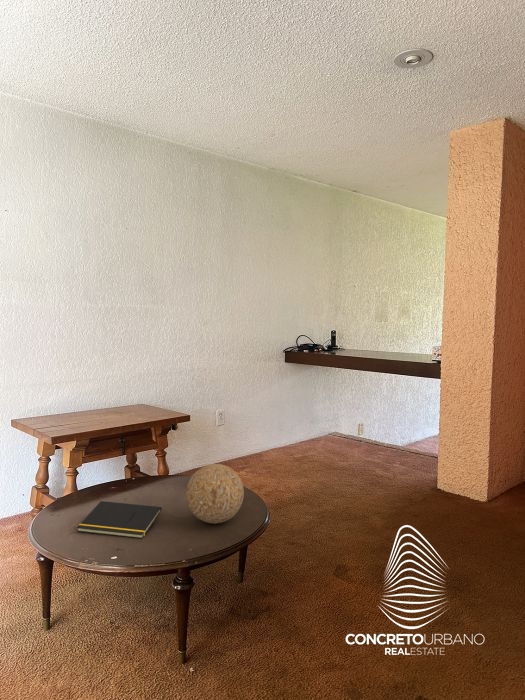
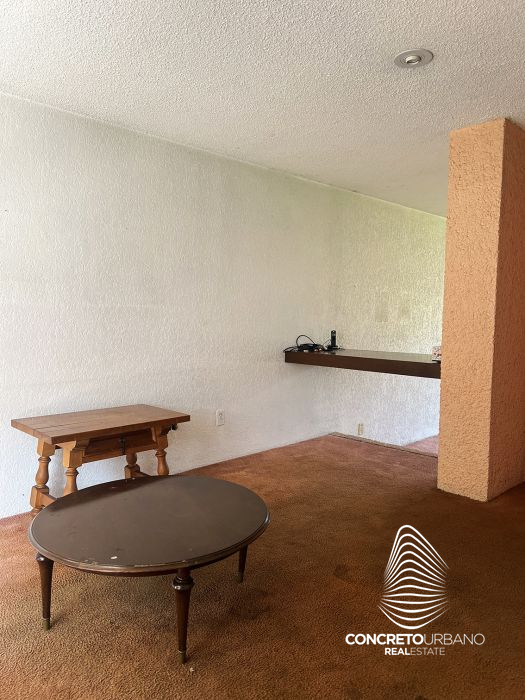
- decorative ball (215, 493)
- notepad (120, 518)
